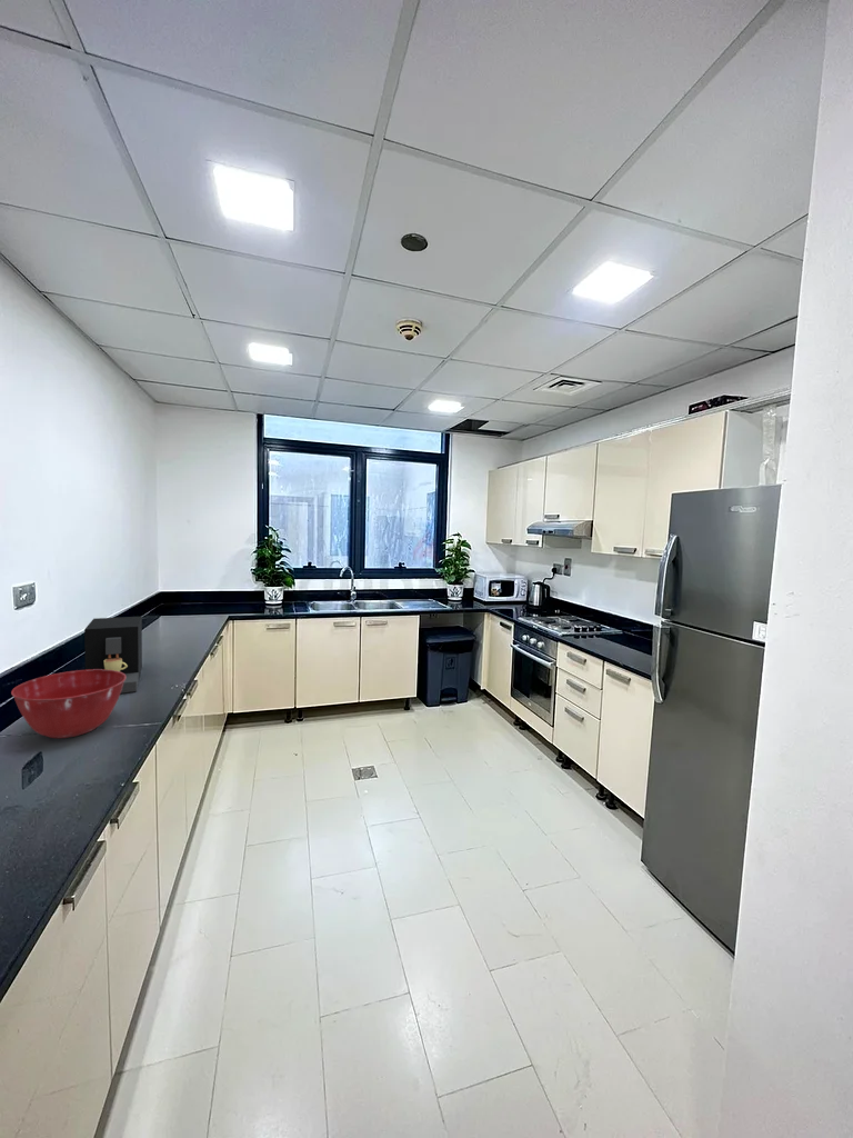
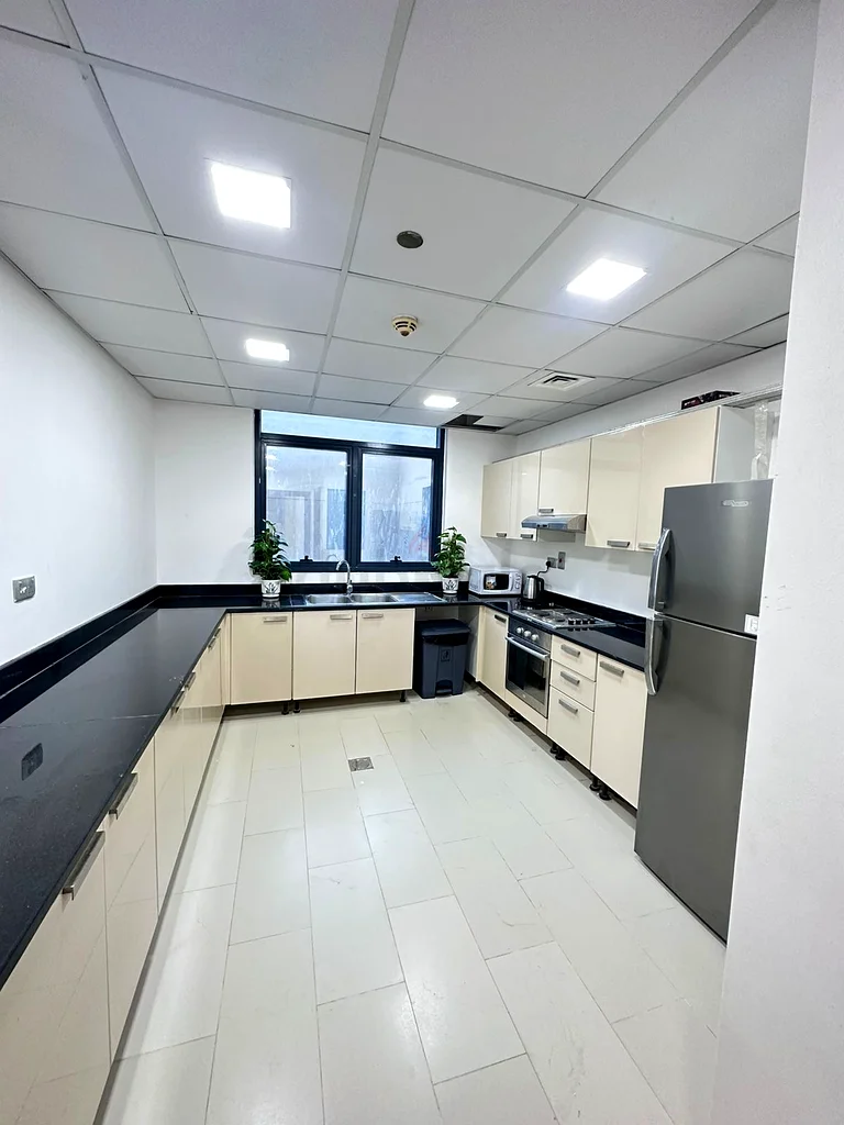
- coffee maker (113, 653)
- mixing bowl (72, 706)
